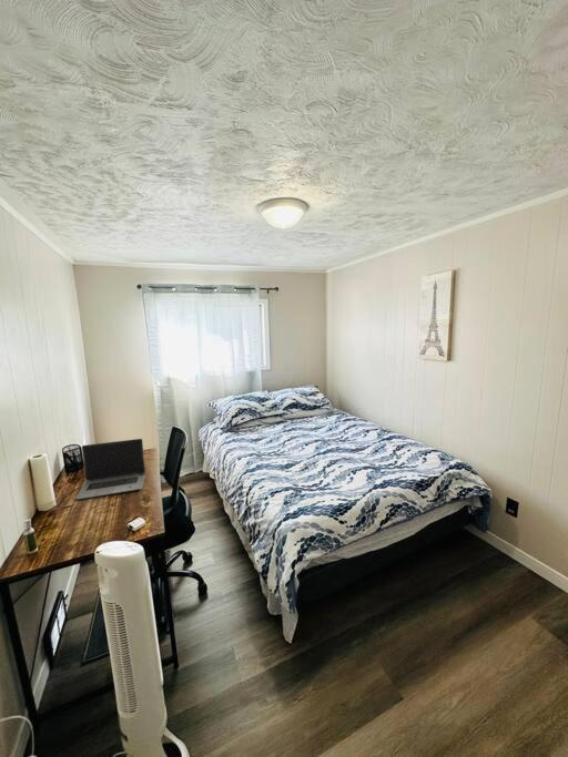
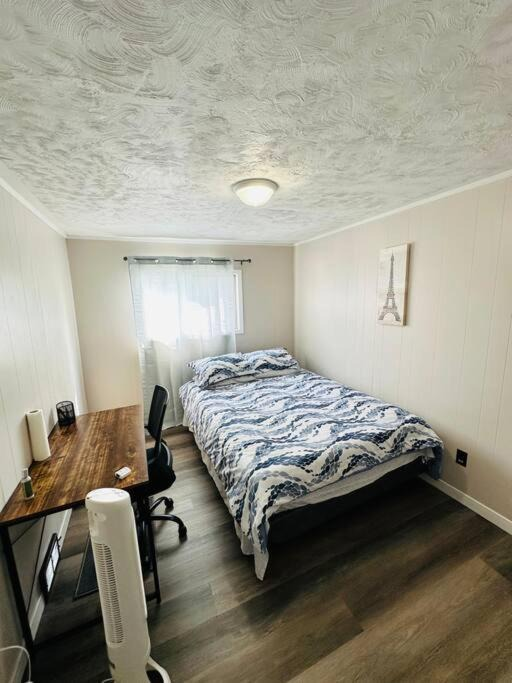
- laptop computer (111, 468)
